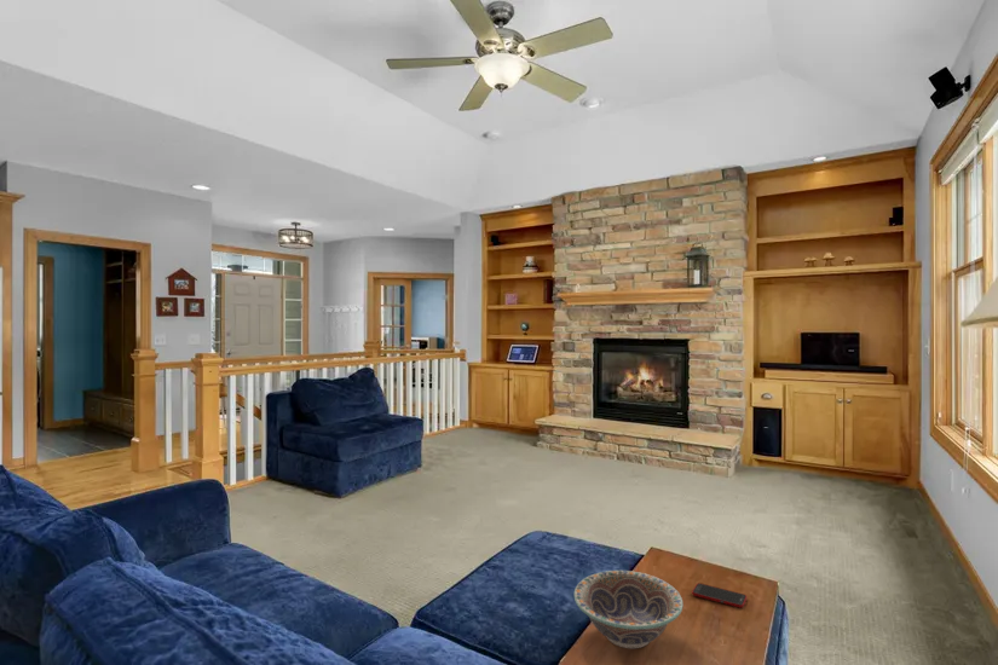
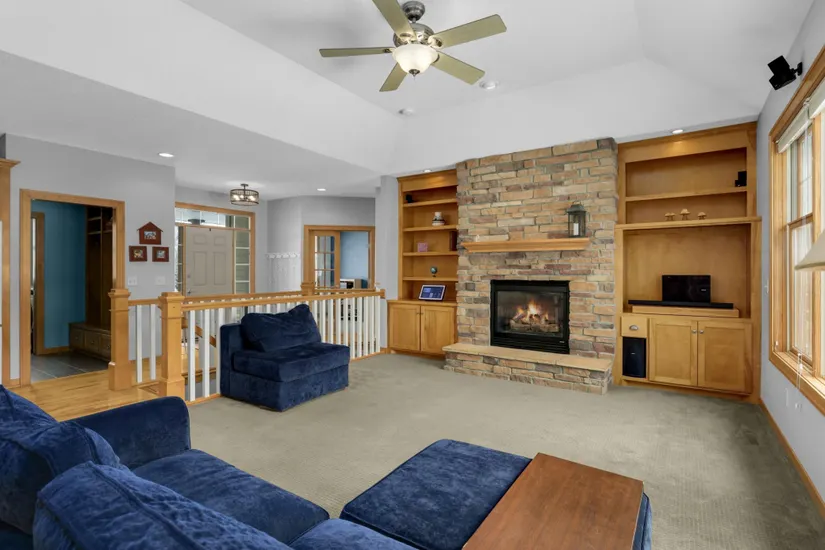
- cell phone (719, 595)
- decorative bowl (627, 614)
